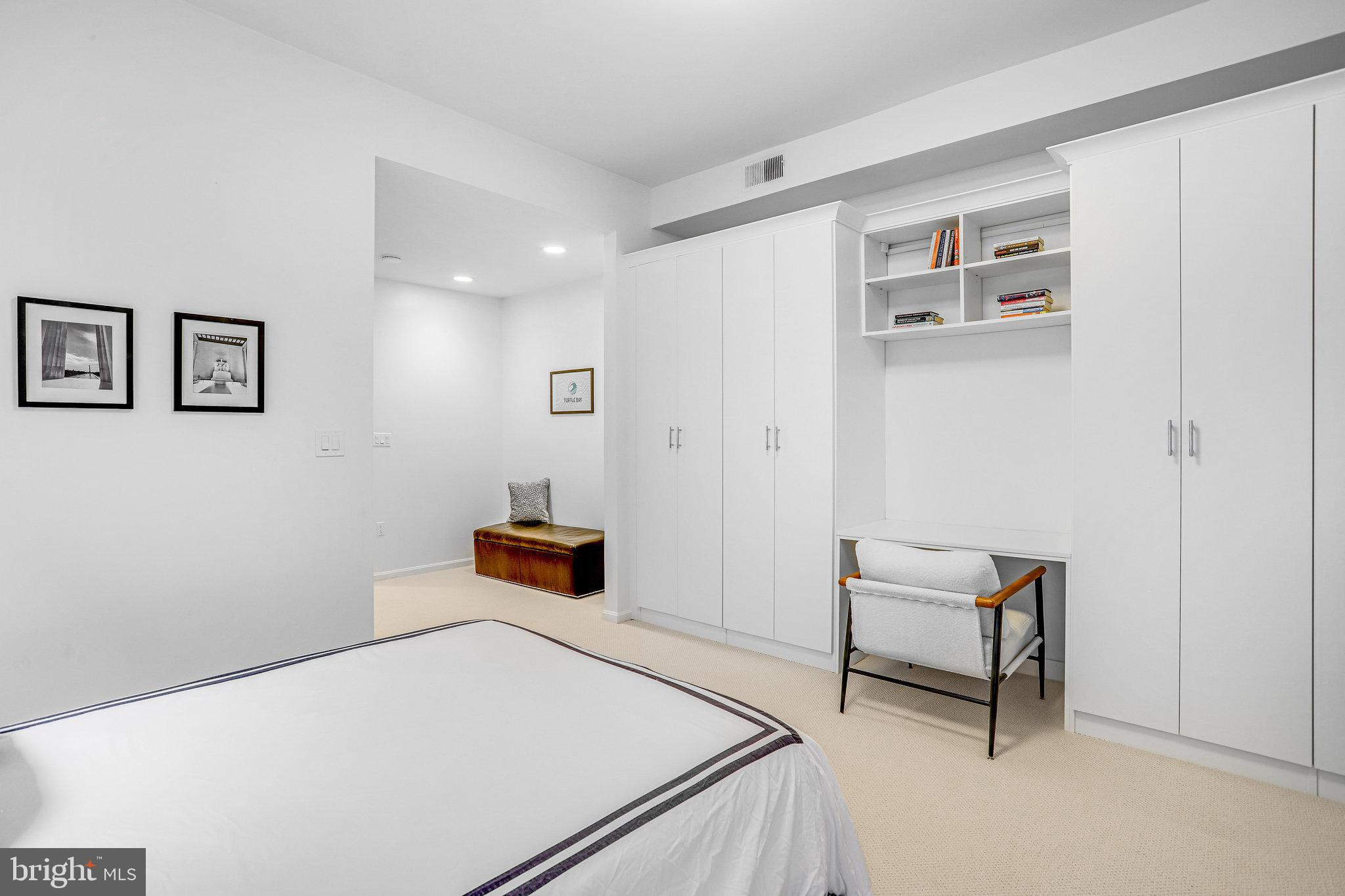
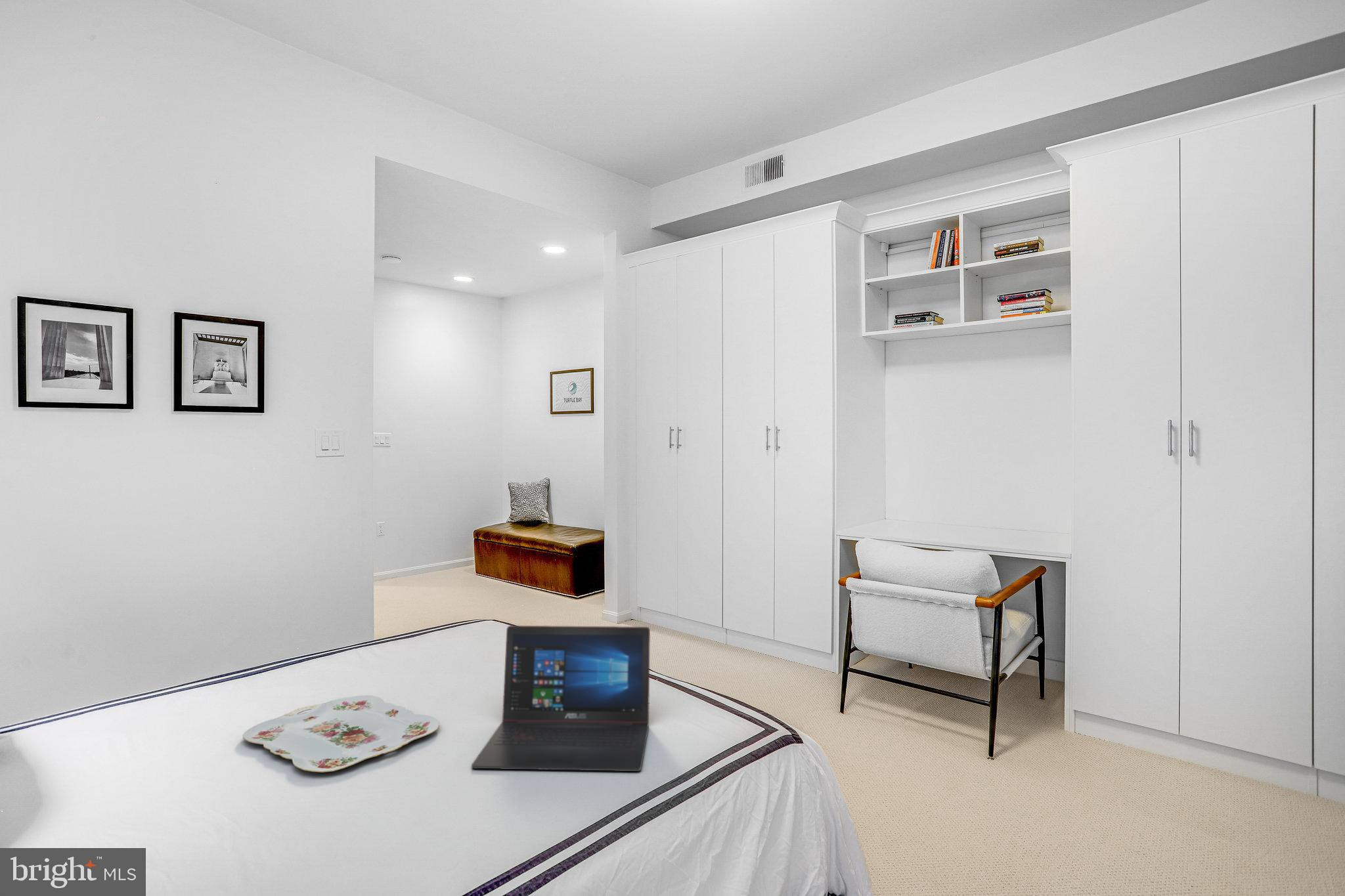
+ laptop (567, 693)
+ serving tray (343, 731)
